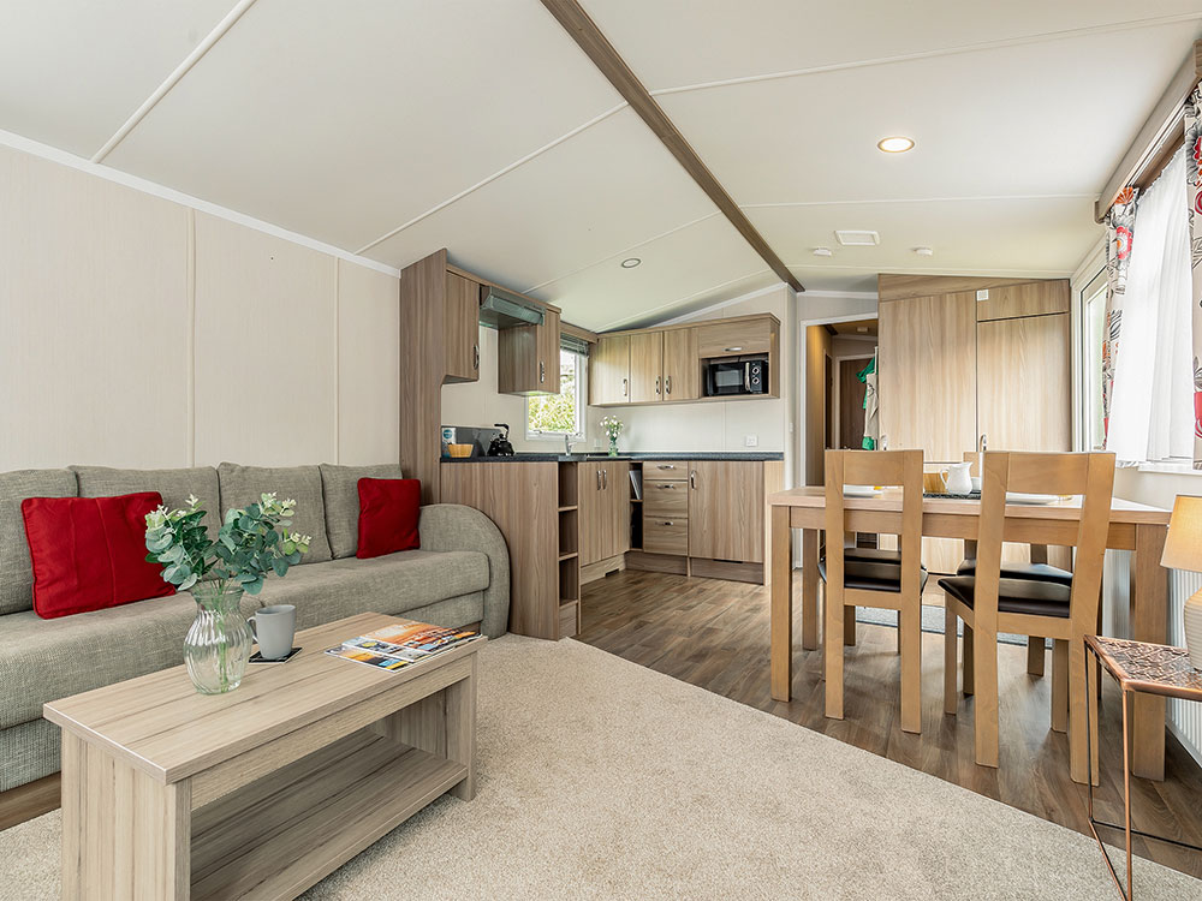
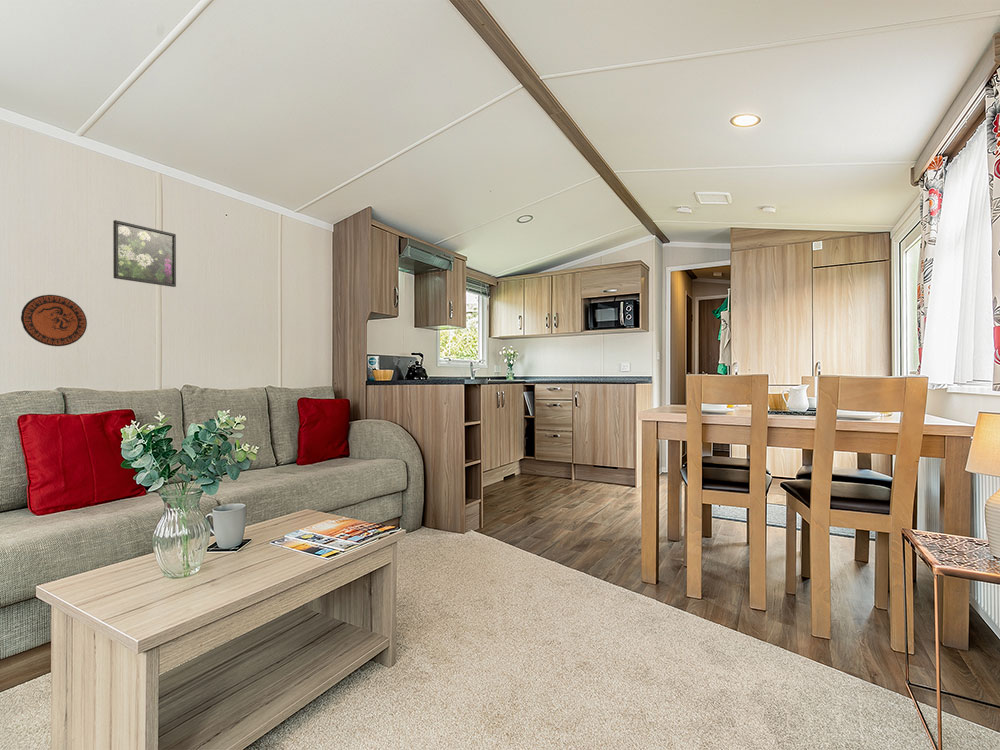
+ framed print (146, 255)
+ decorative plate (55, 320)
